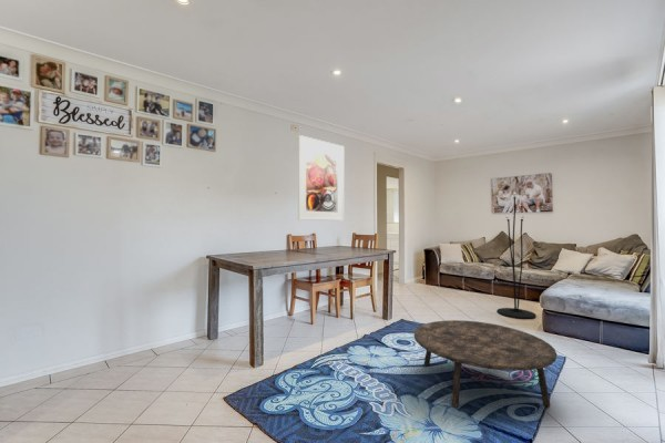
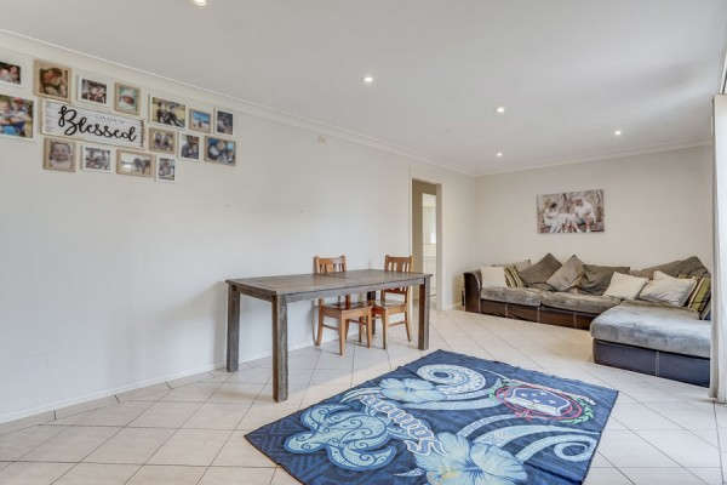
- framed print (321, 181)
- floor lamp (513, 253)
- coffee table (479, 360)
